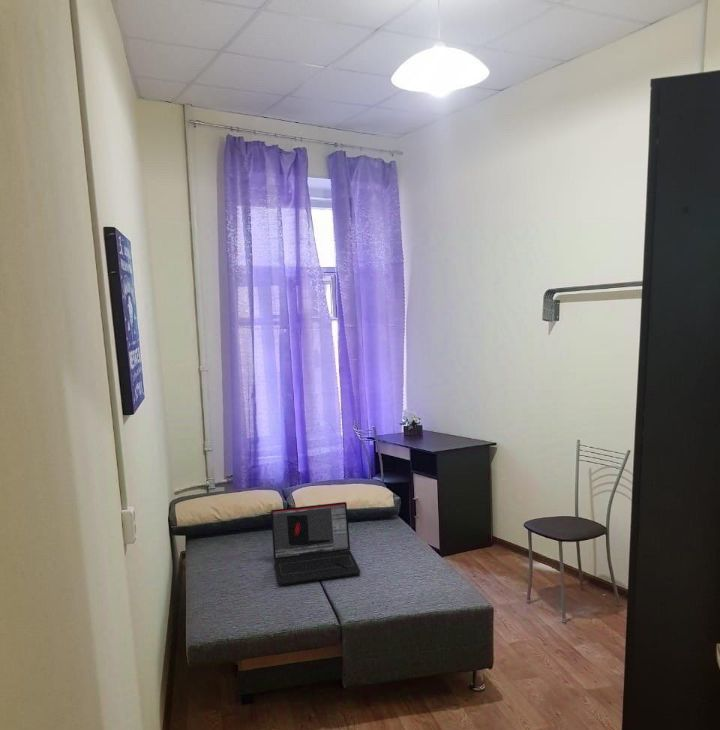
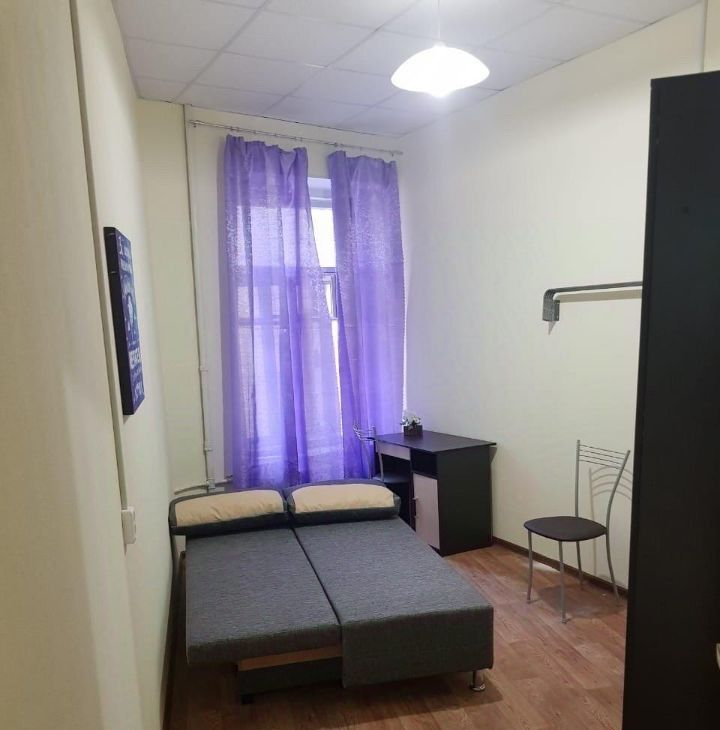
- laptop (314, 541)
